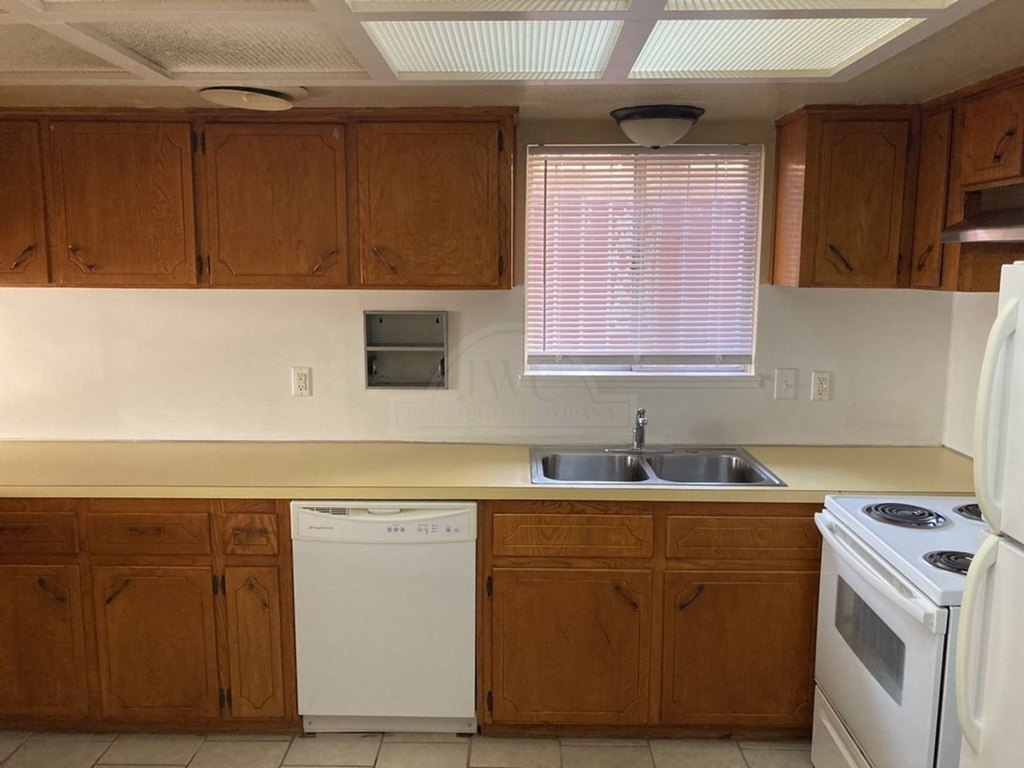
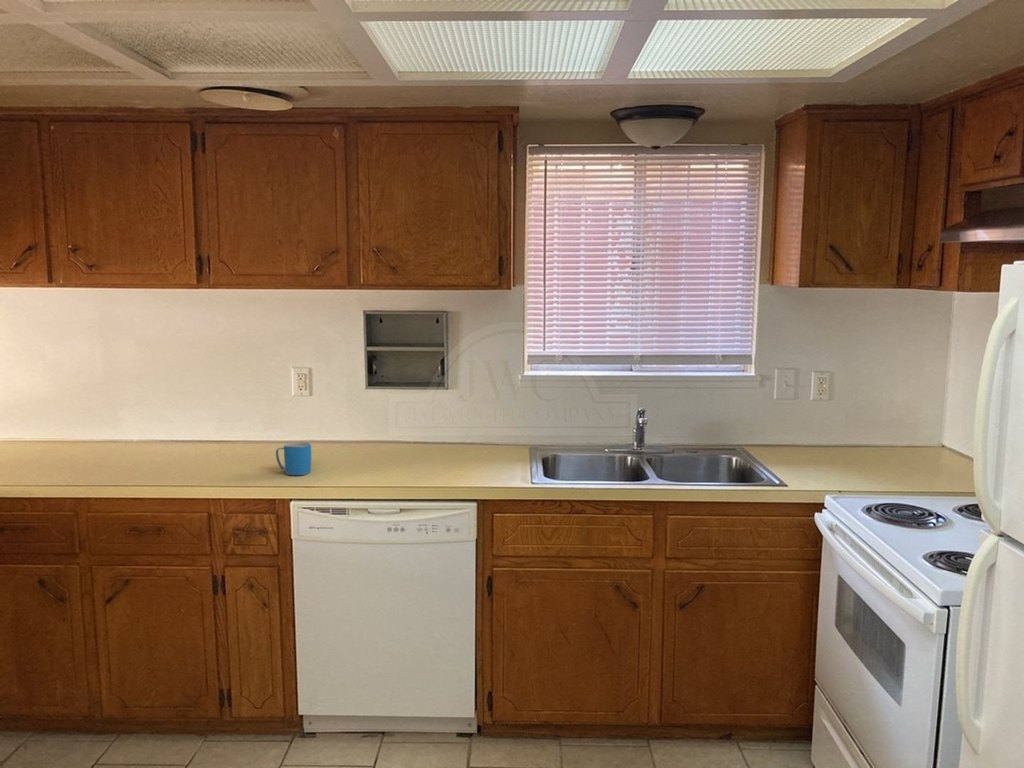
+ mug (293, 458)
